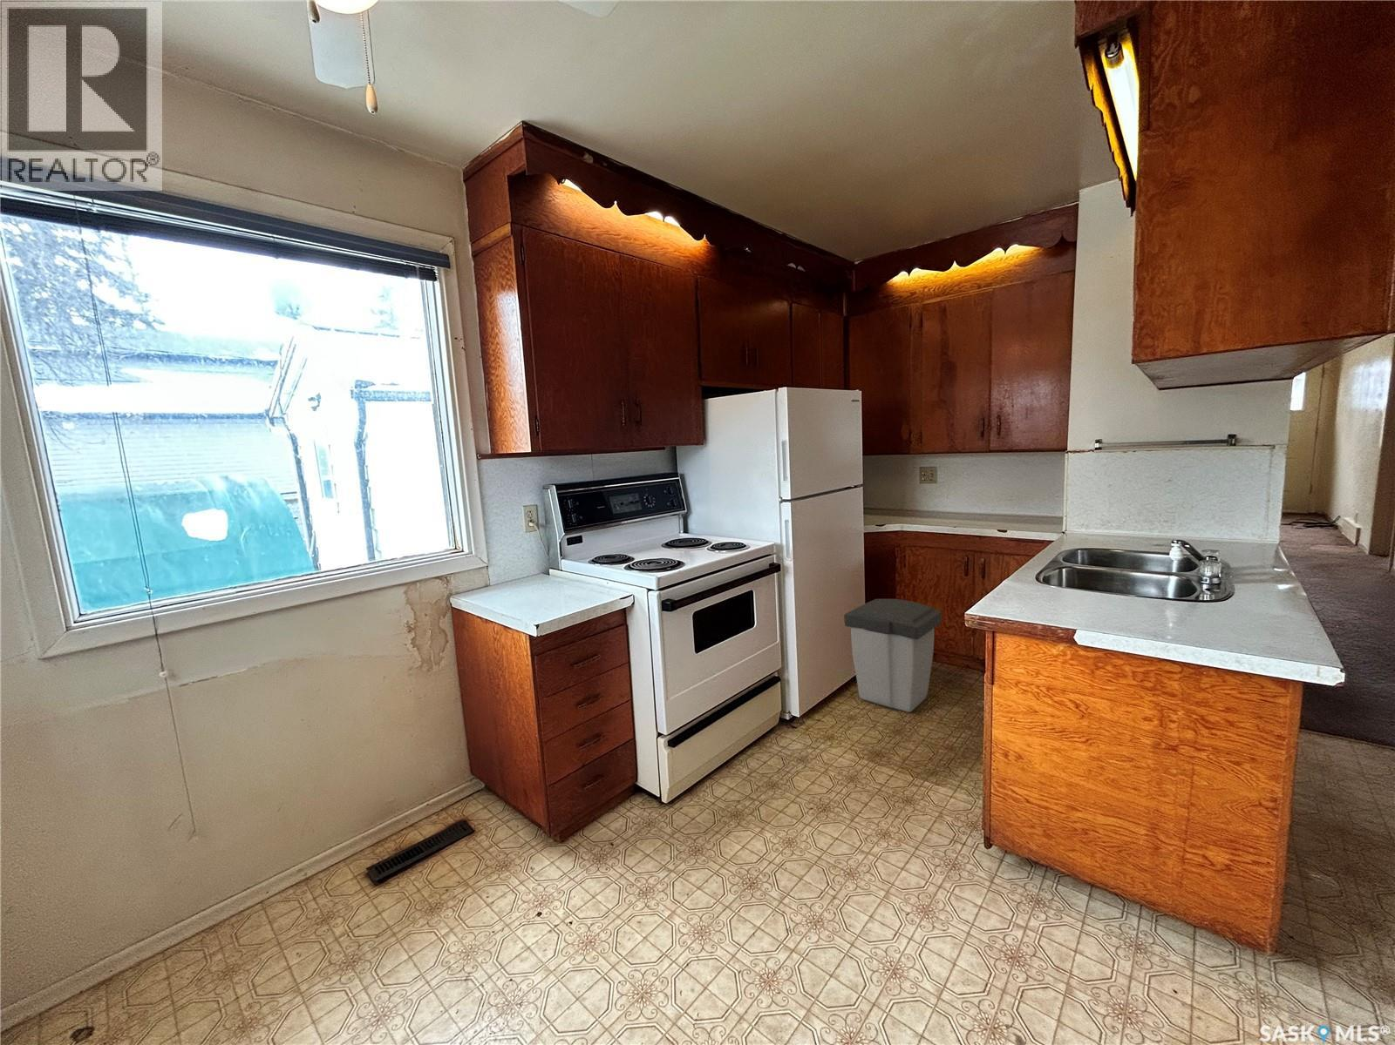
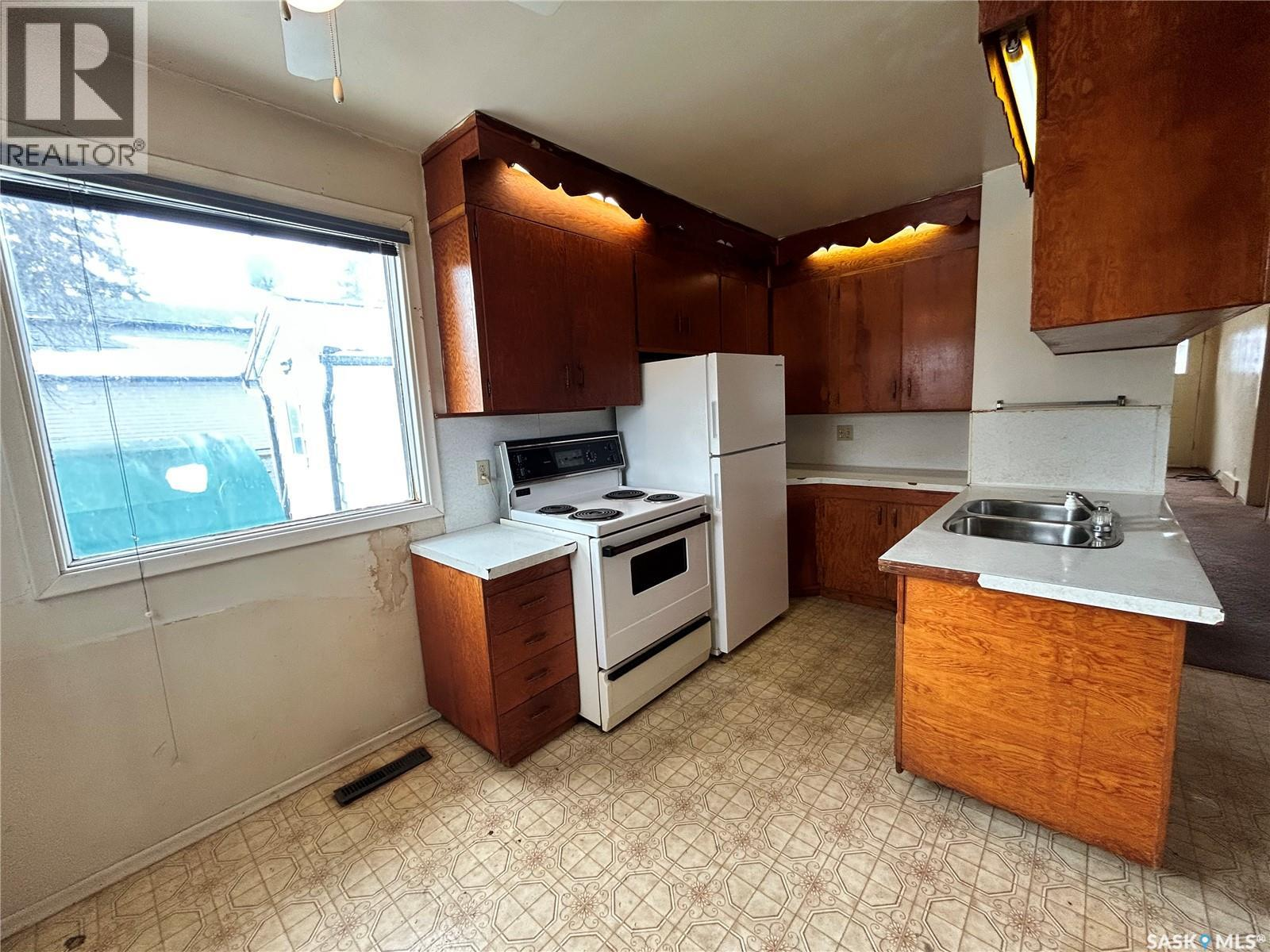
- trash can (892, 653)
